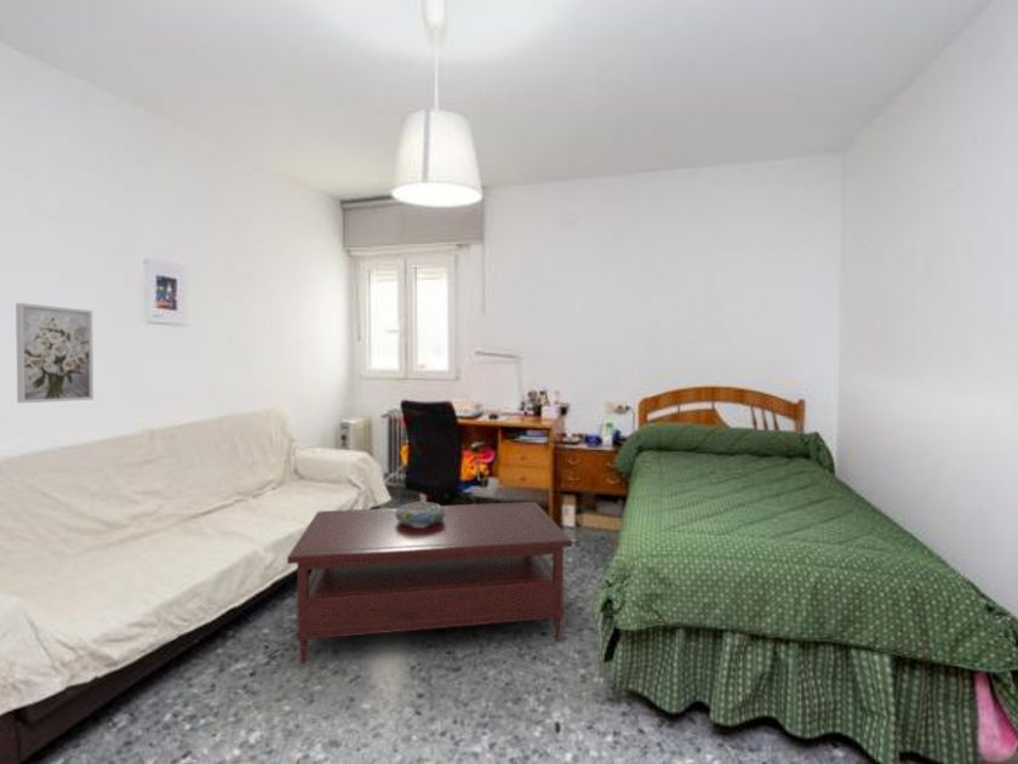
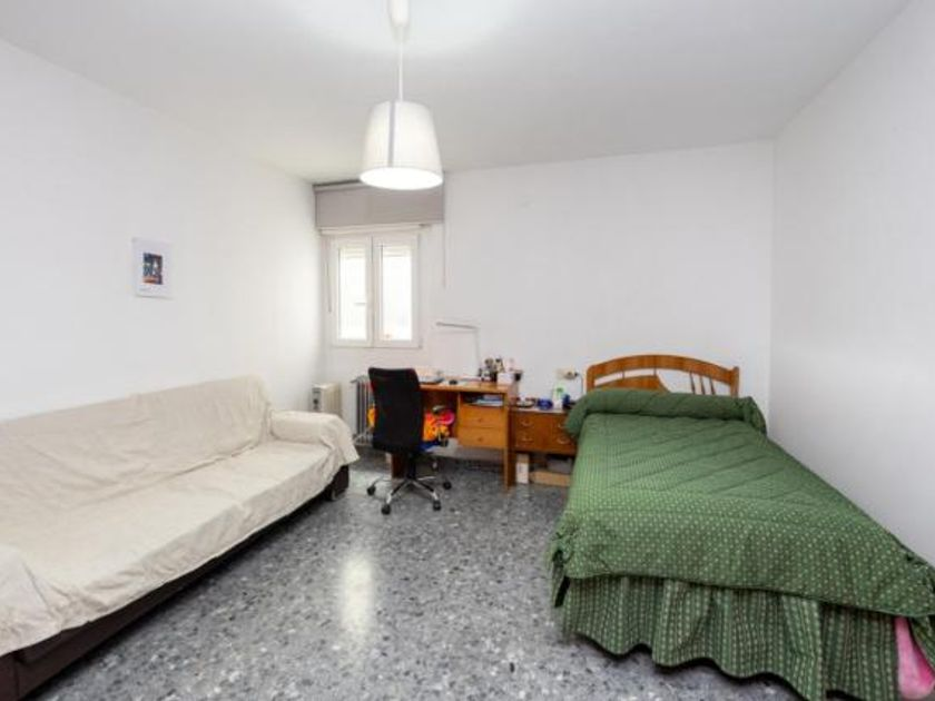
- decorative bowl (419, 513)
- coffee table (433, 570)
- wall art (56, 354)
